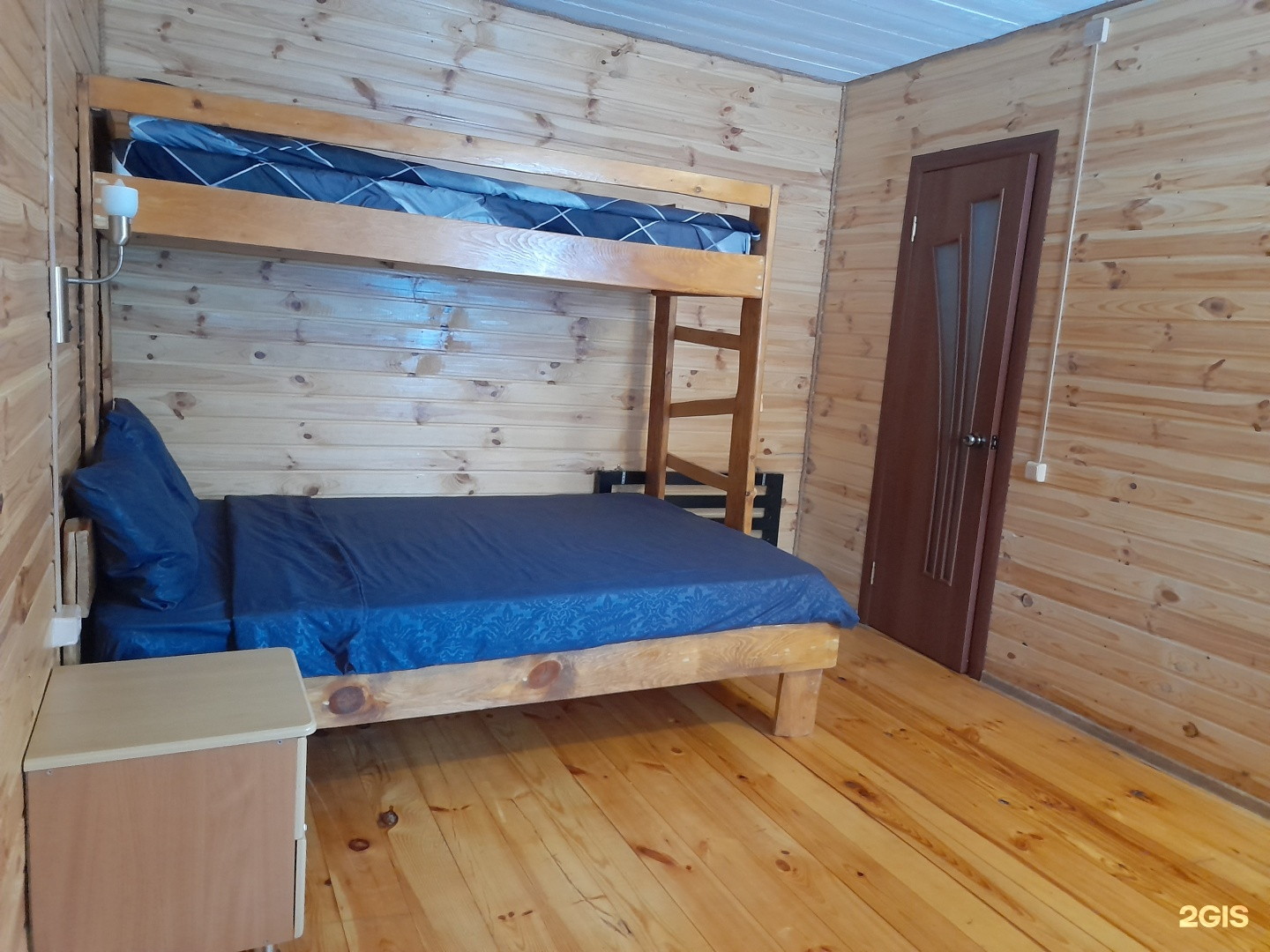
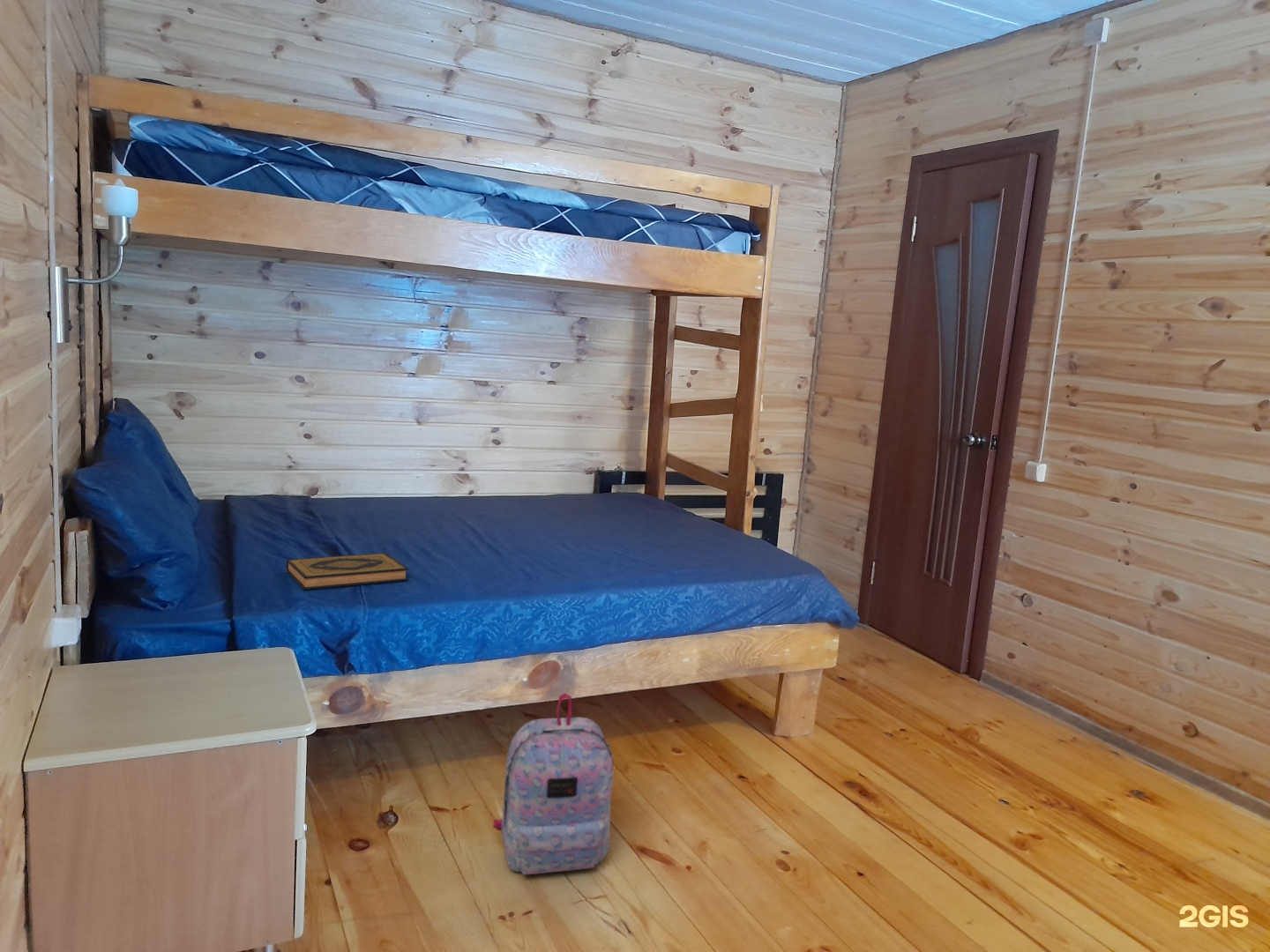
+ backpack (559, 776)
+ hardback book (347, 569)
